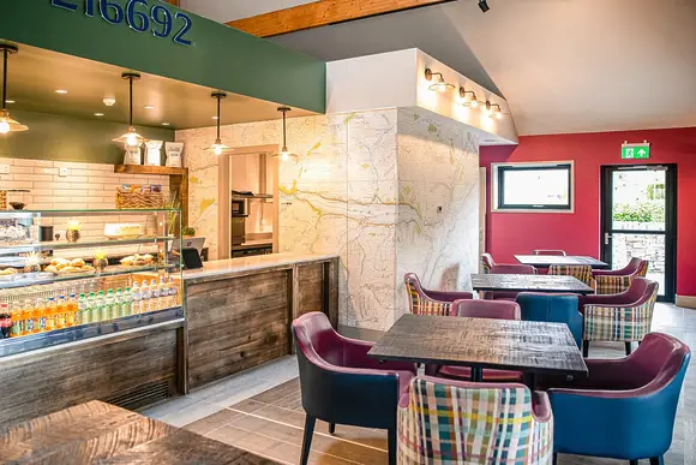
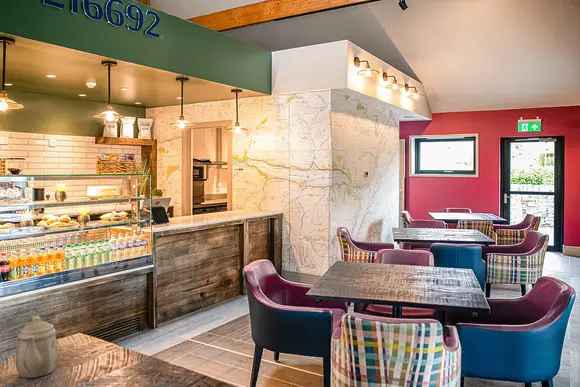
+ teapot (37, 344)
